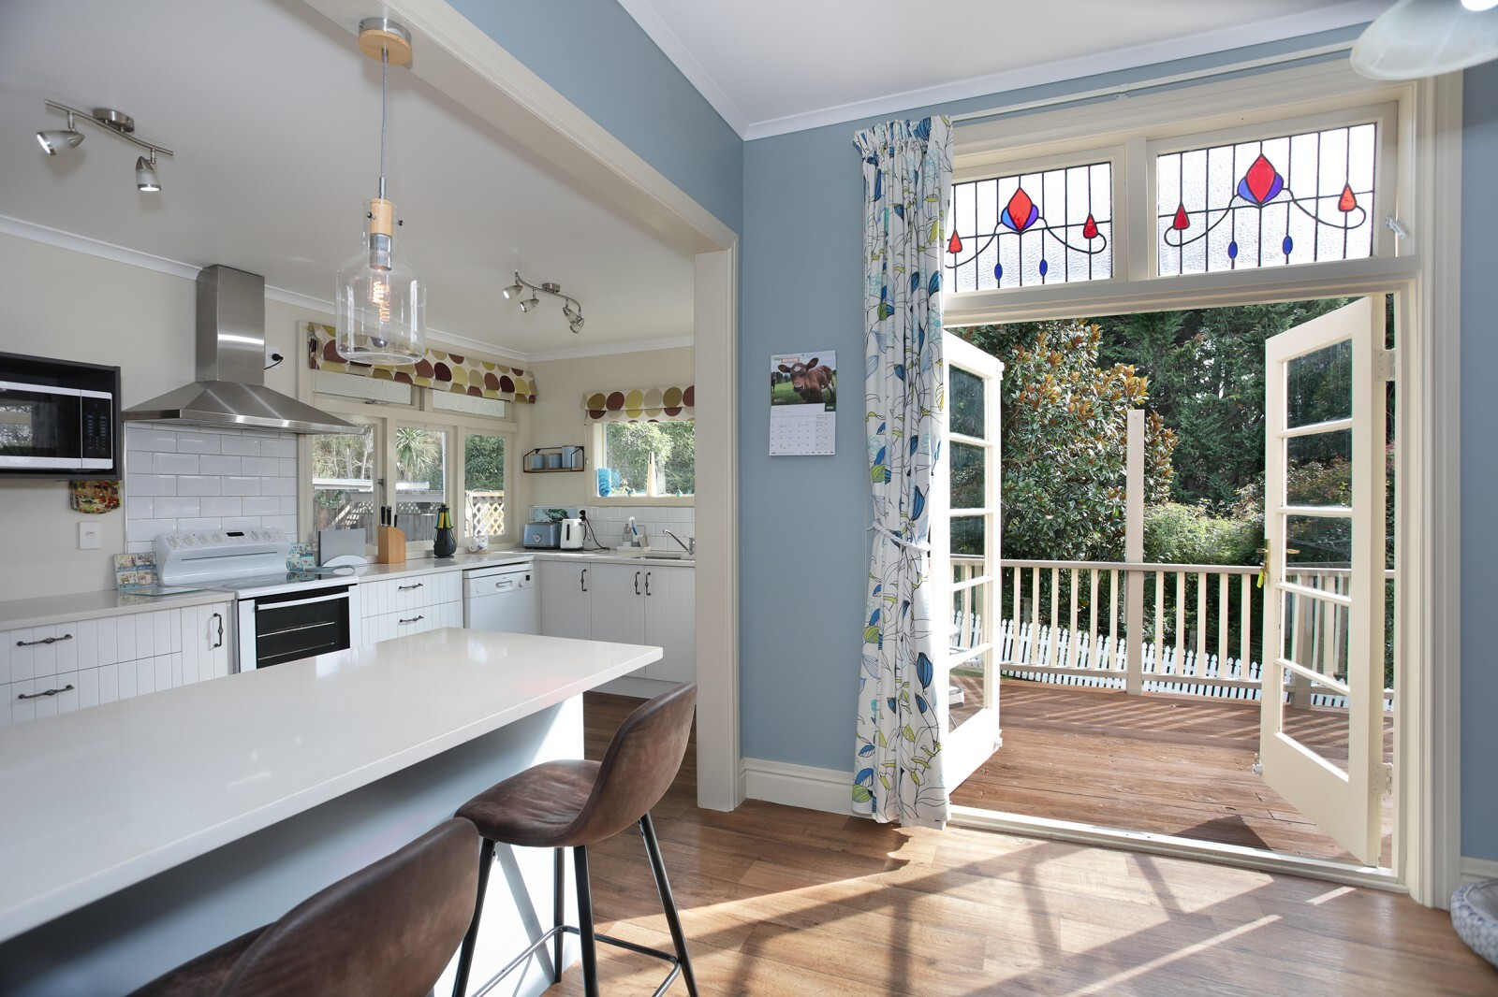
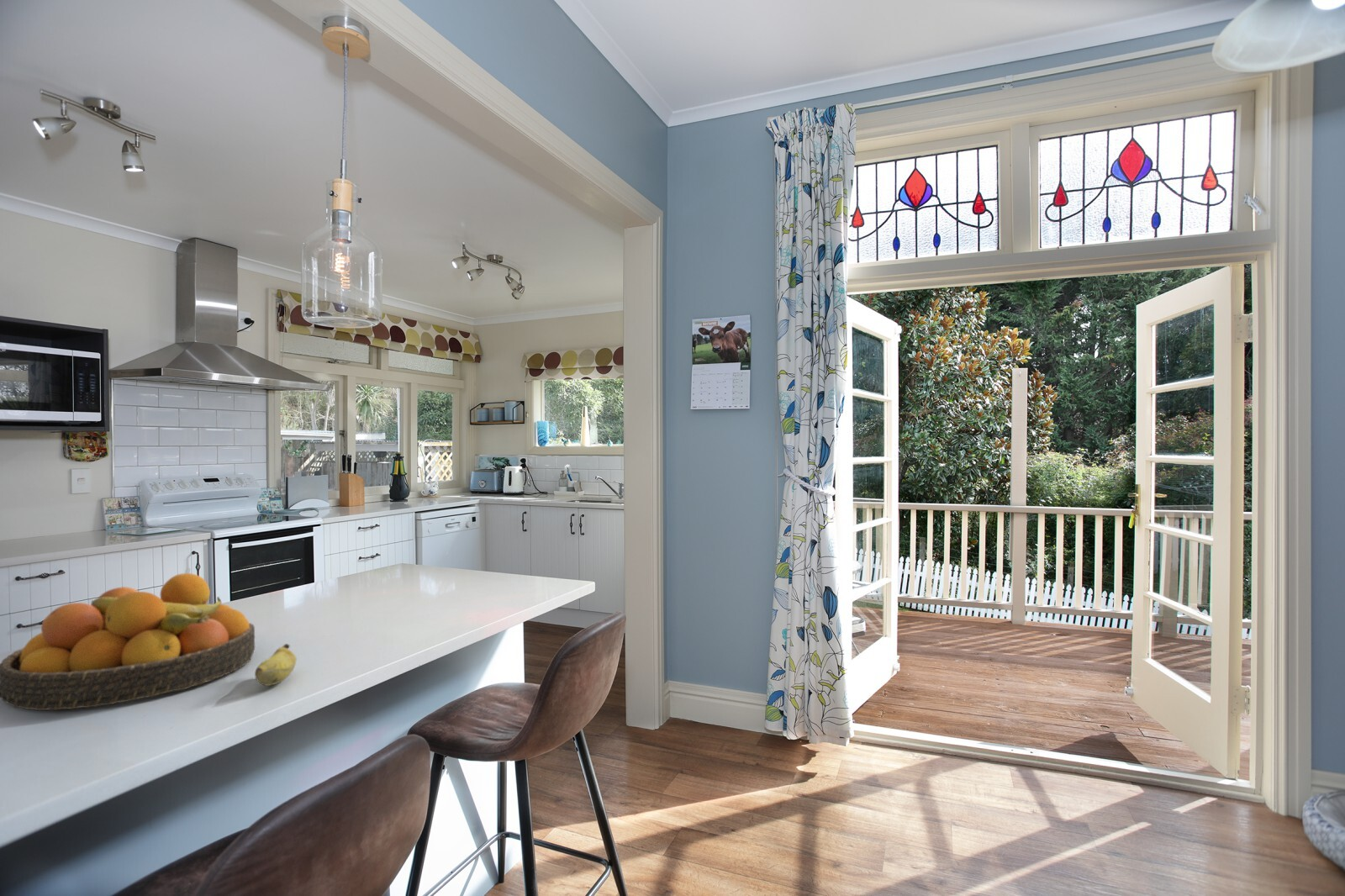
+ fruit bowl (139, 628)
+ banana (276, 667)
